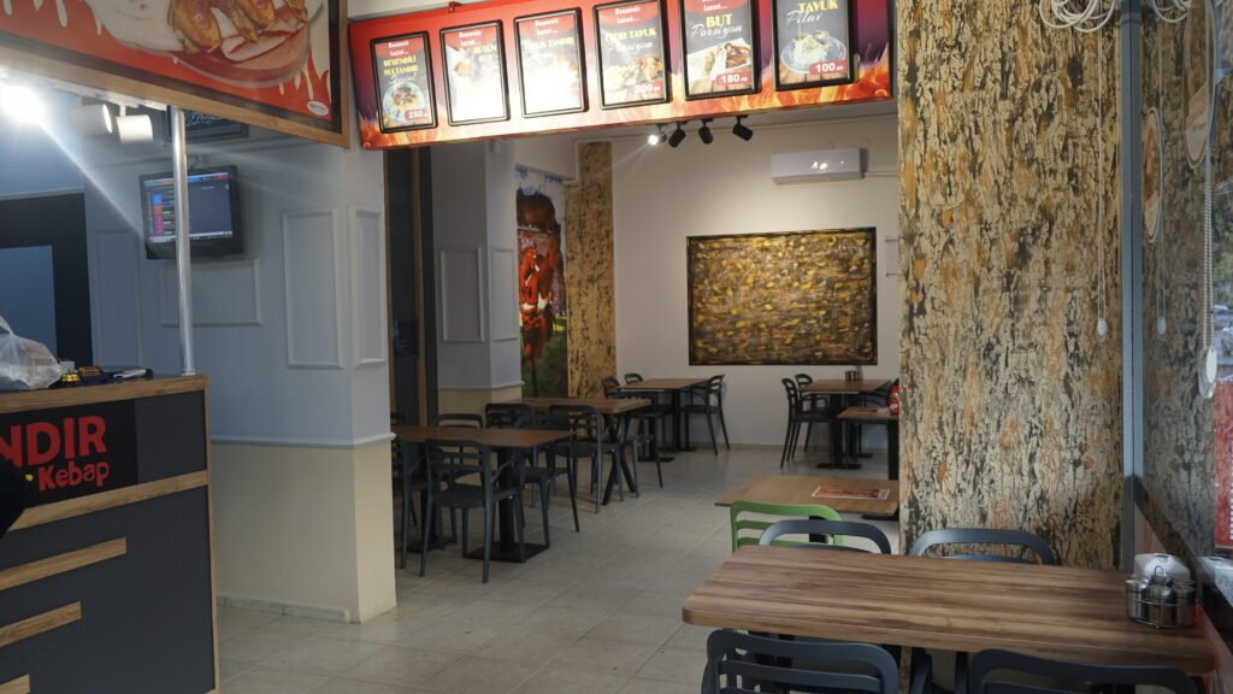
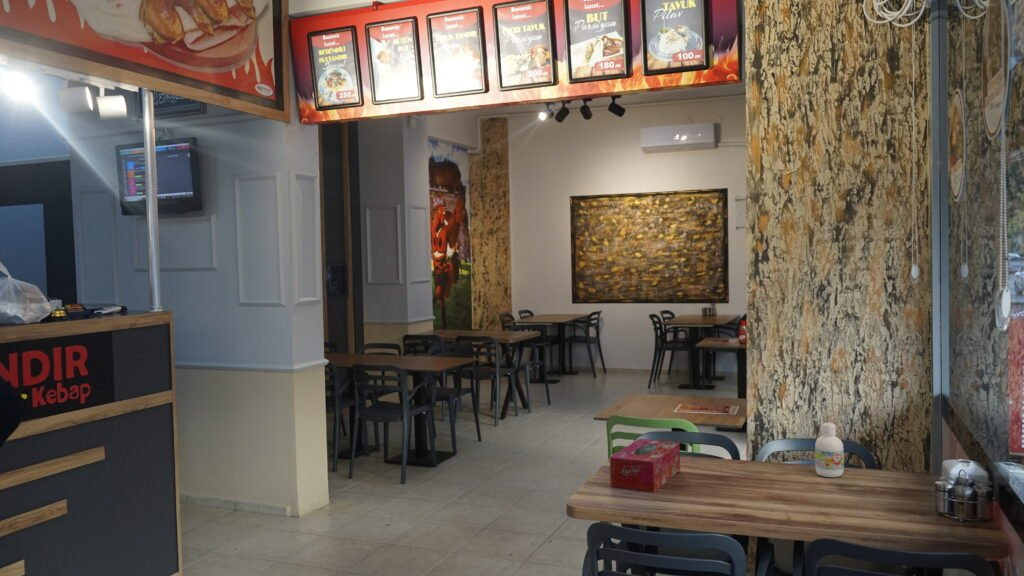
+ tissue box (646, 463)
+ bottle (829, 449)
